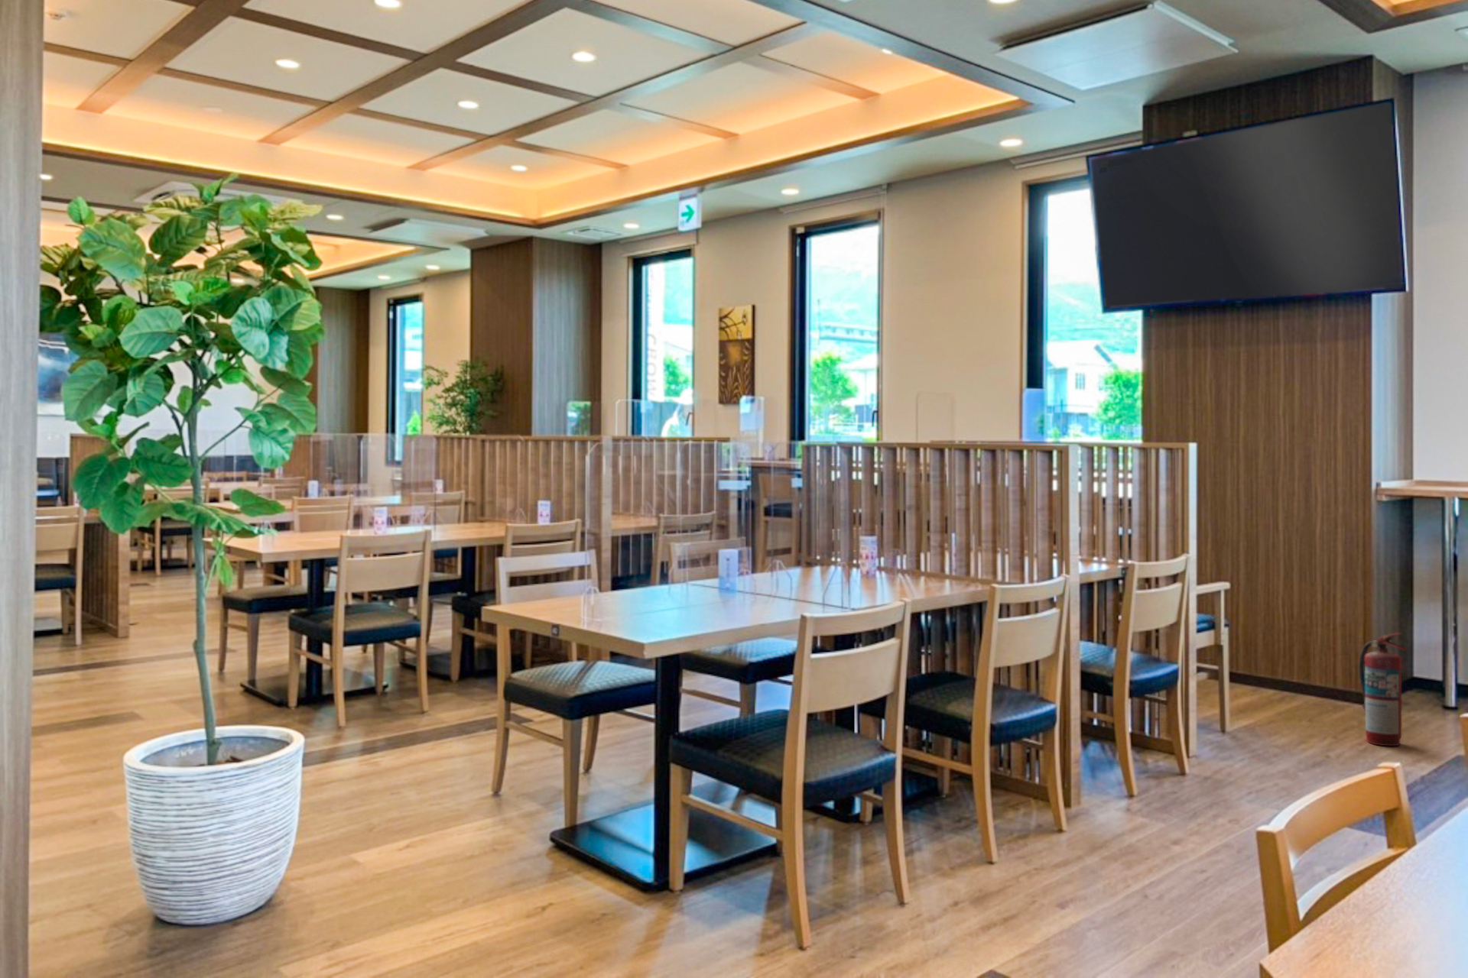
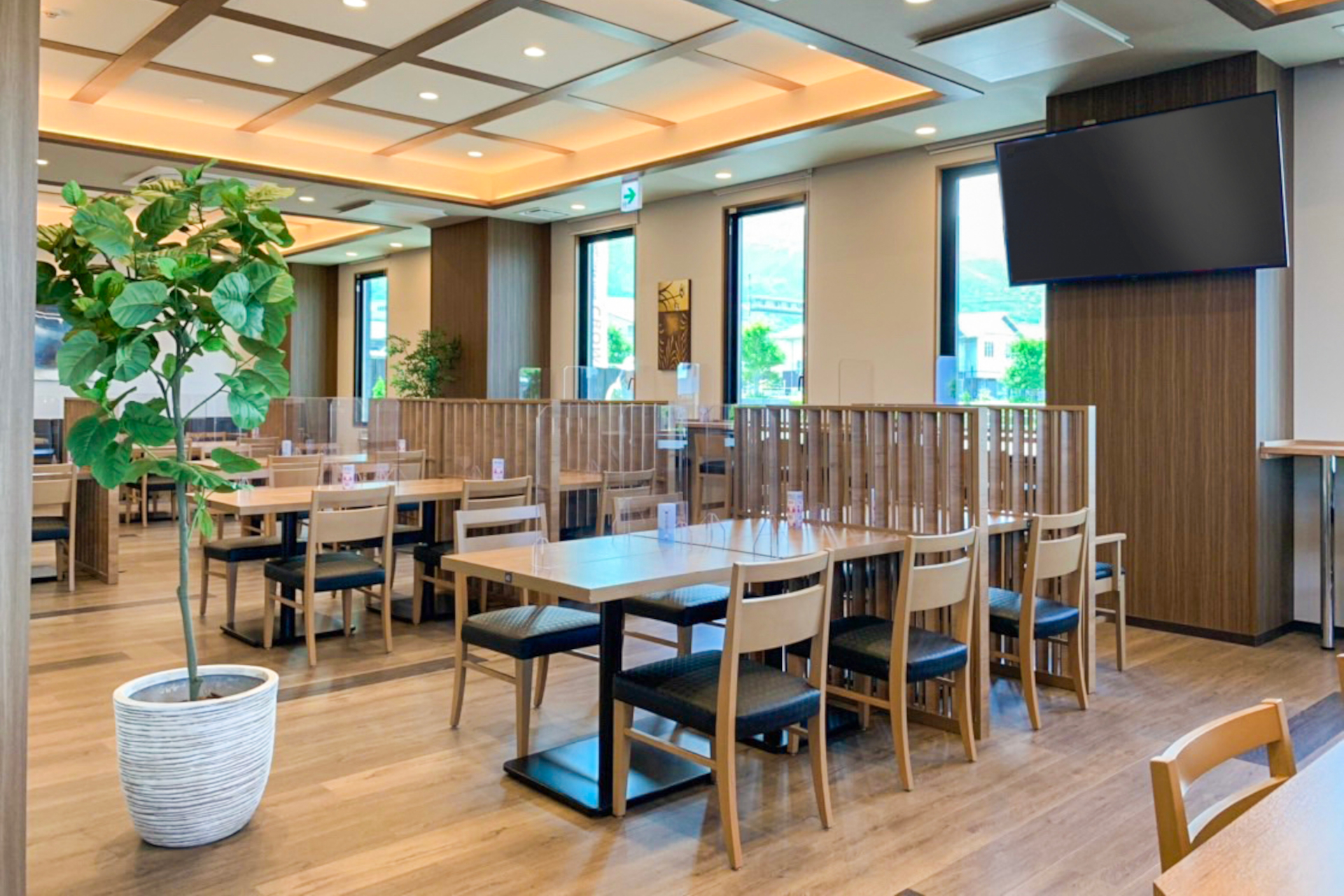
- fire extinguisher (1383, 687)
